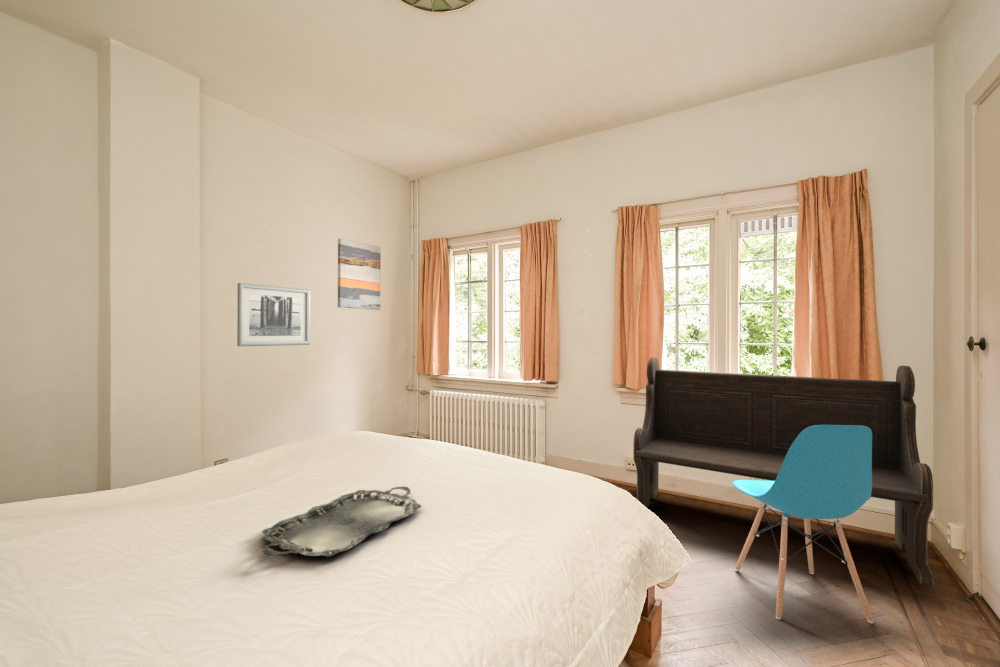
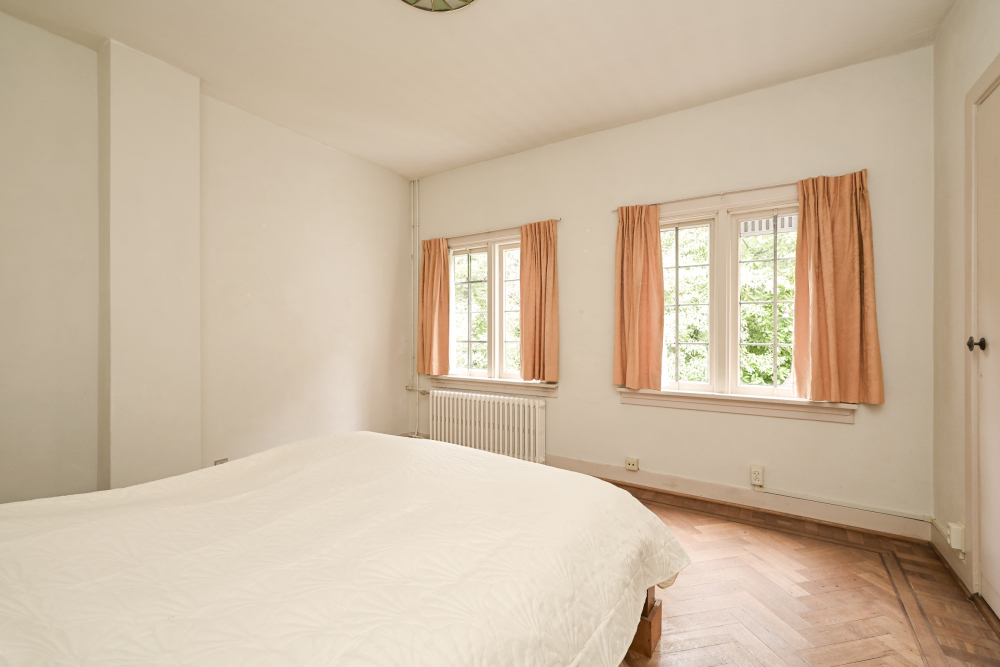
- wall art (360, 275)
- bench (760, 445)
- chair (799, 503)
- wall art (276, 316)
- serving tray (347, 517)
